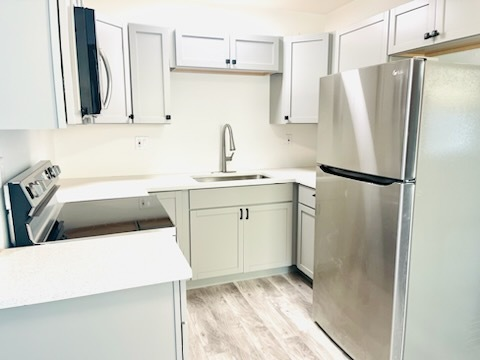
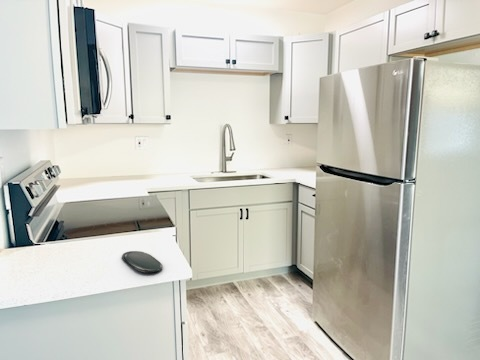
+ oval tray (141, 260)
